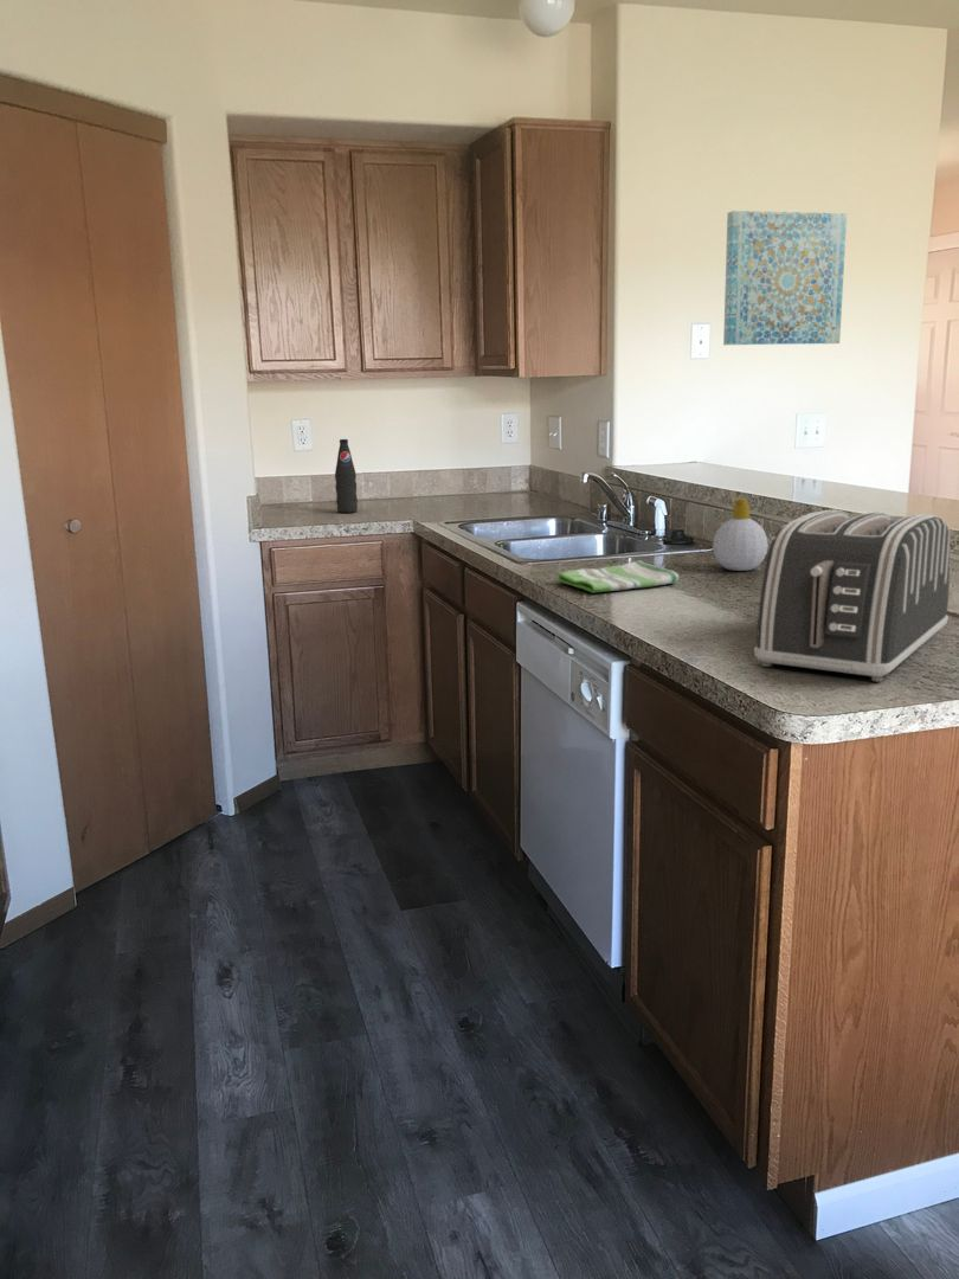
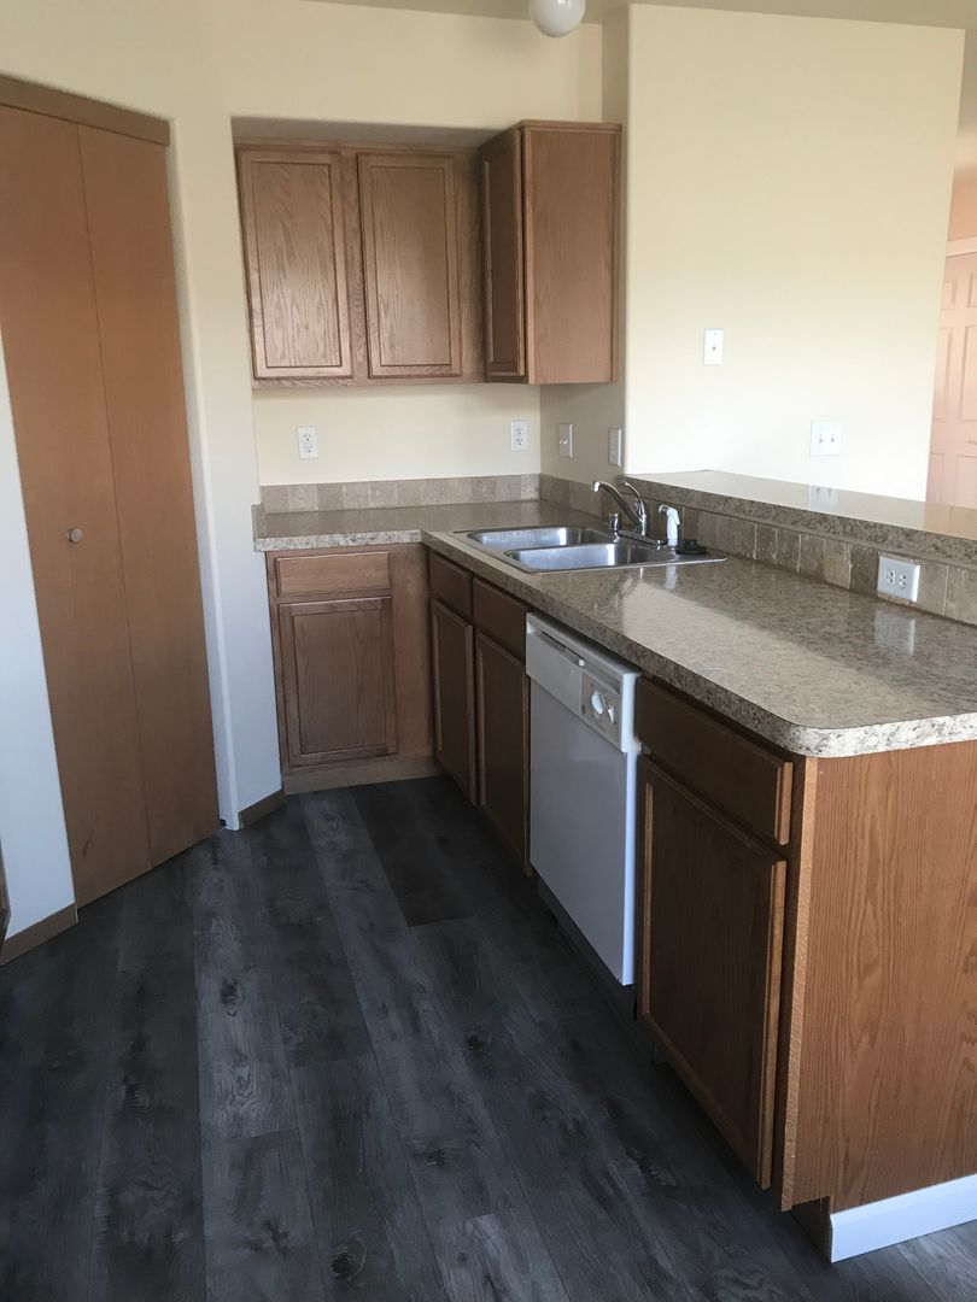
- wall art (784, 279)
- toaster (857, 583)
- dish towel (617, 576)
- soap bottle (740, 533)
- bottle (345, 475)
